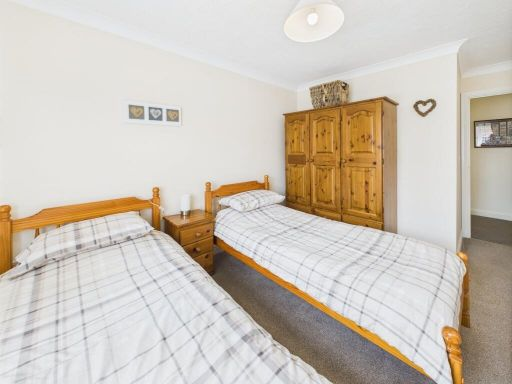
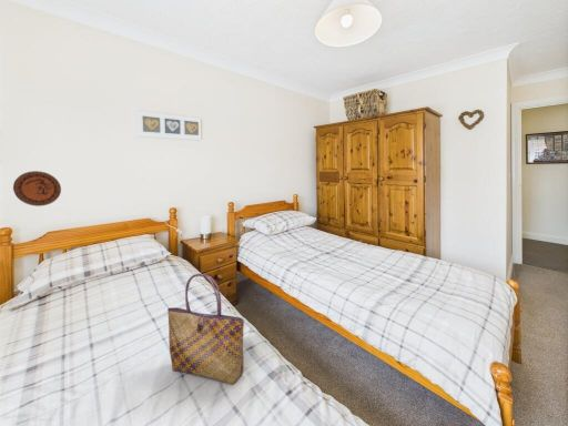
+ decorative plate (38, 189)
+ tote bag (205, 322)
